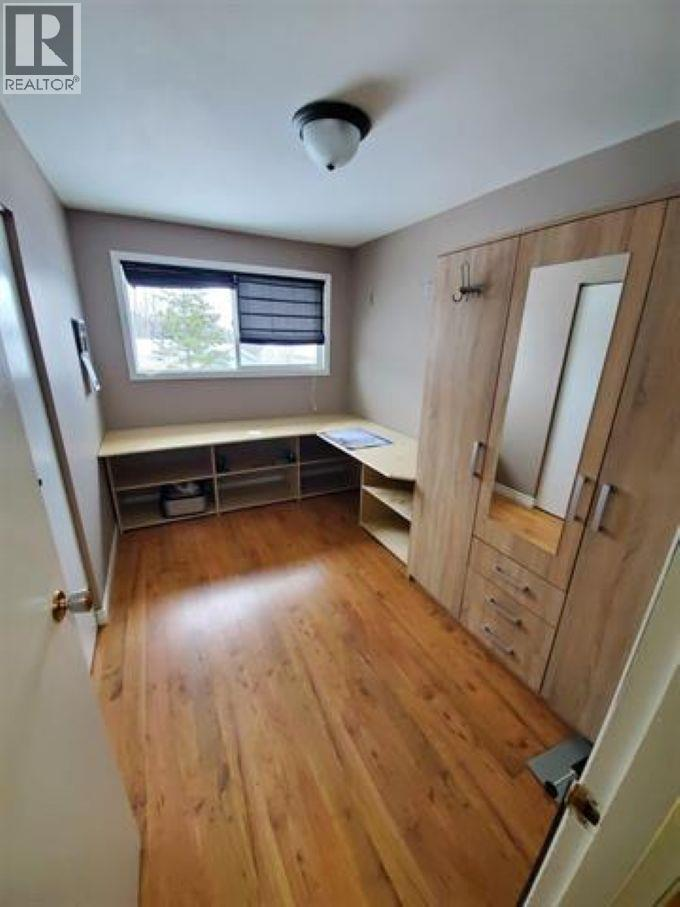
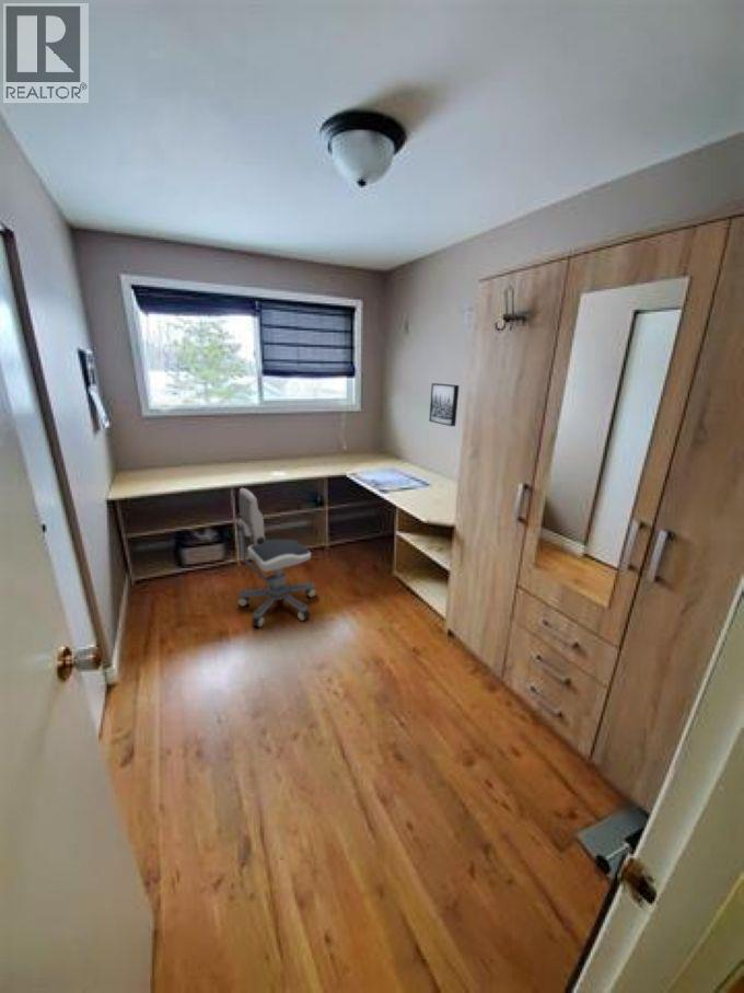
+ wall art (443, 404)
+ office chair (279, 547)
